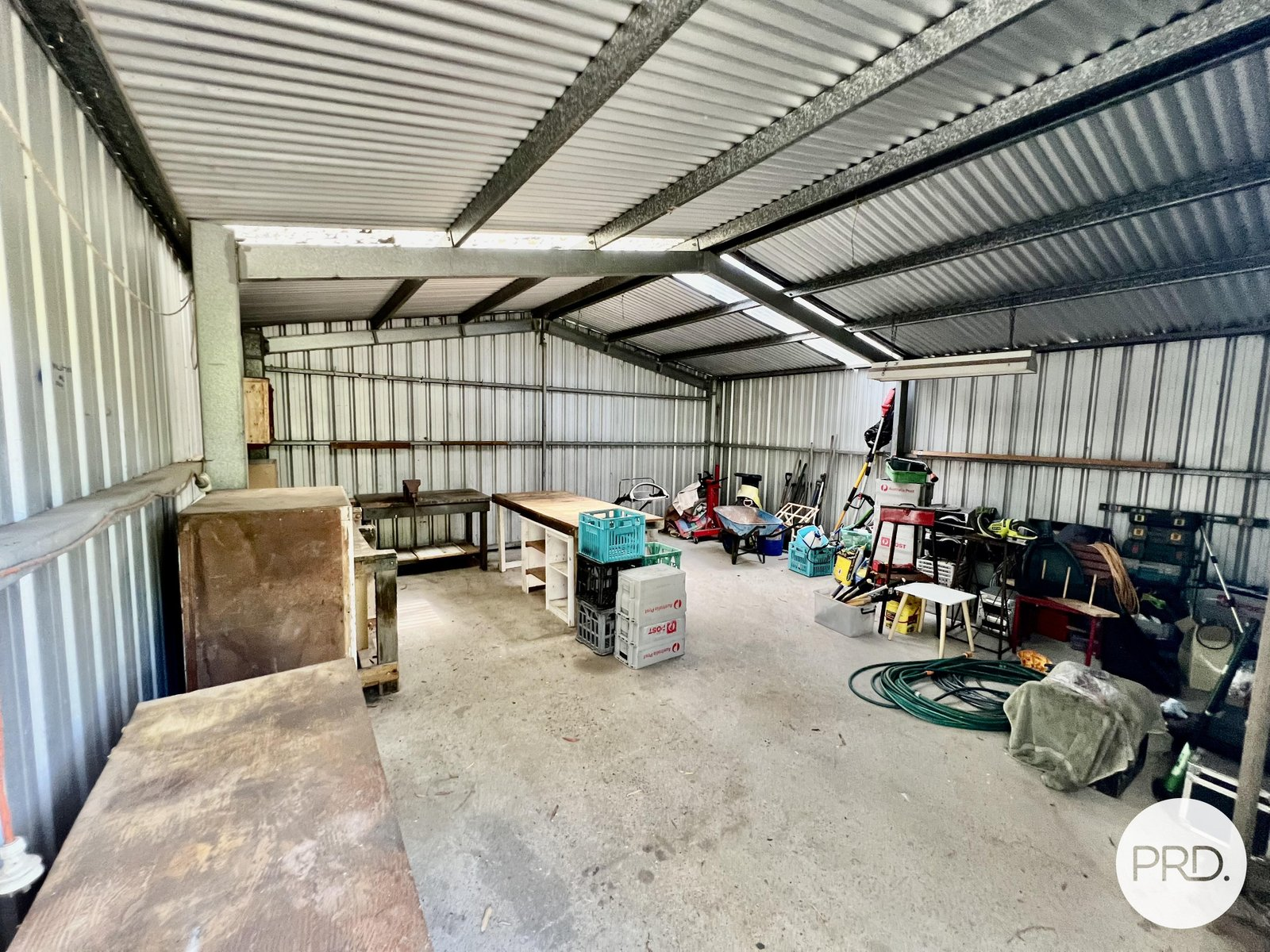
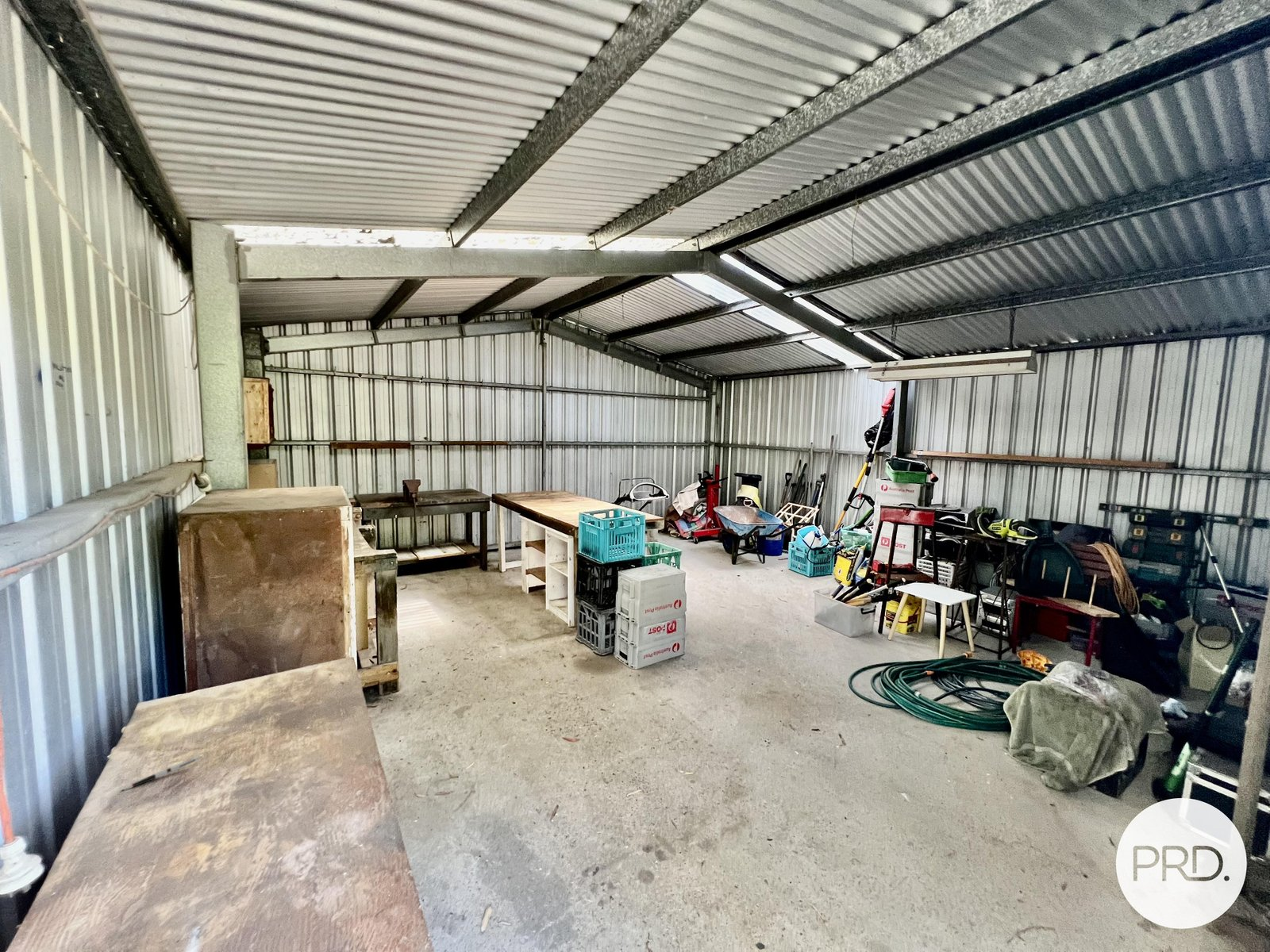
+ pen (163, 773)
